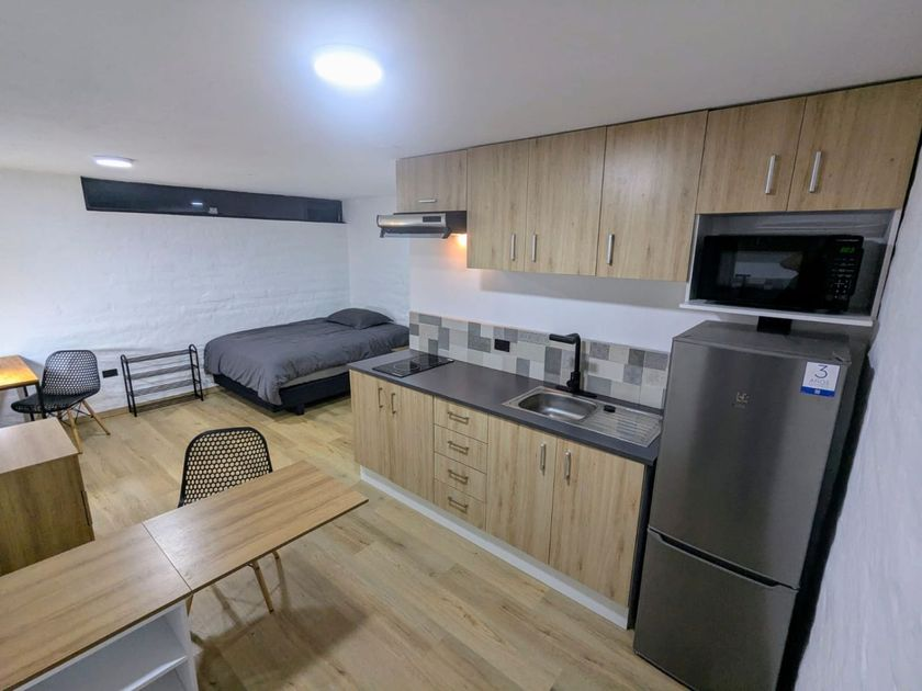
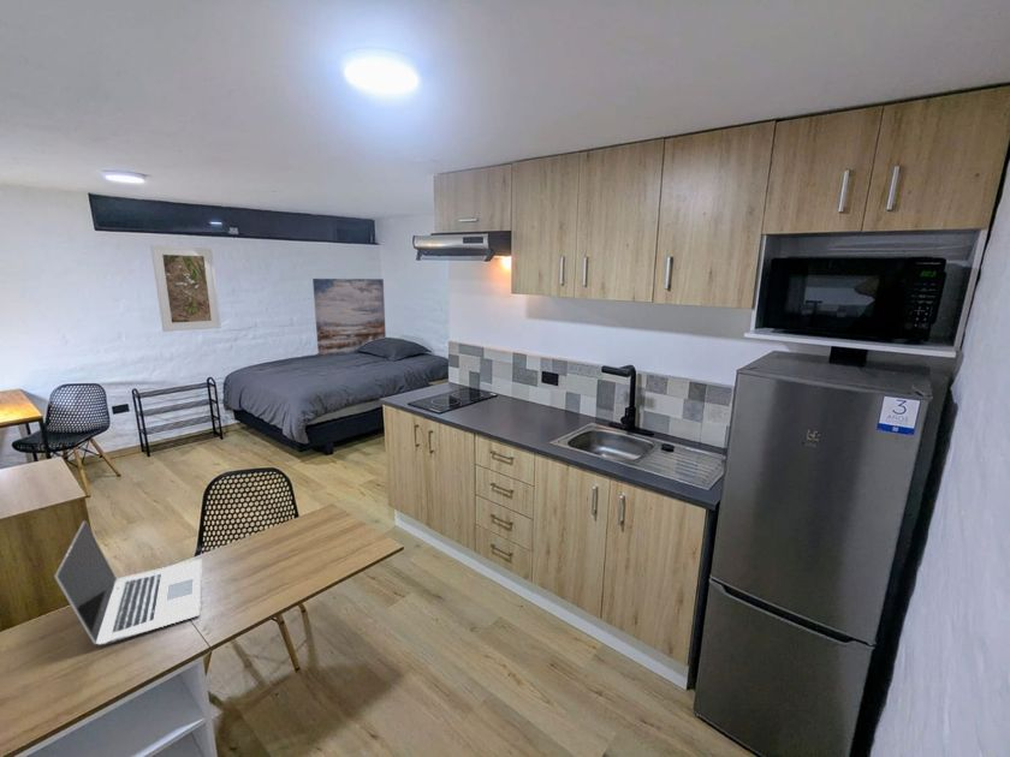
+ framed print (188, 288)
+ laptop (143, 572)
+ wall art (352, 317)
